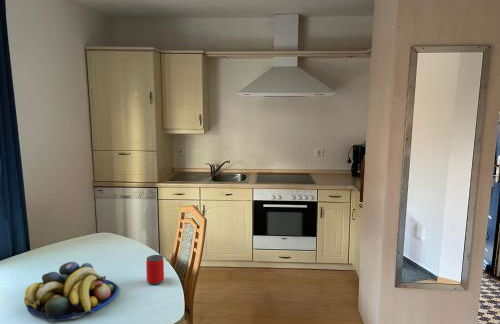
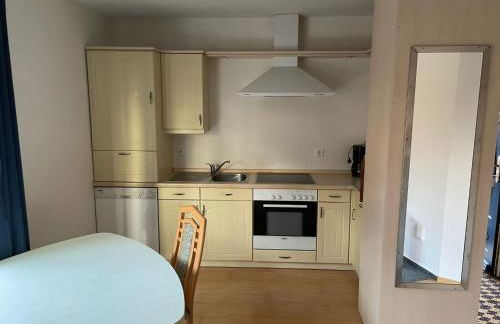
- fruit bowl (74, 283)
- beverage can (155, 269)
